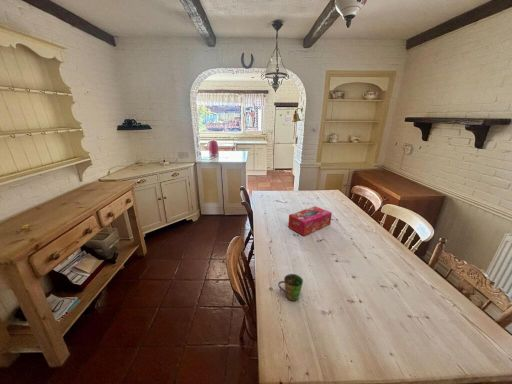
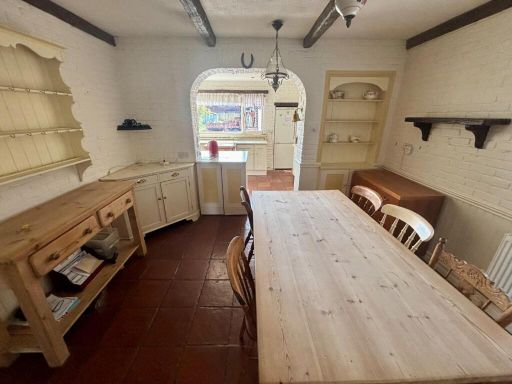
- tissue box (310, 219)
- cup (290, 288)
